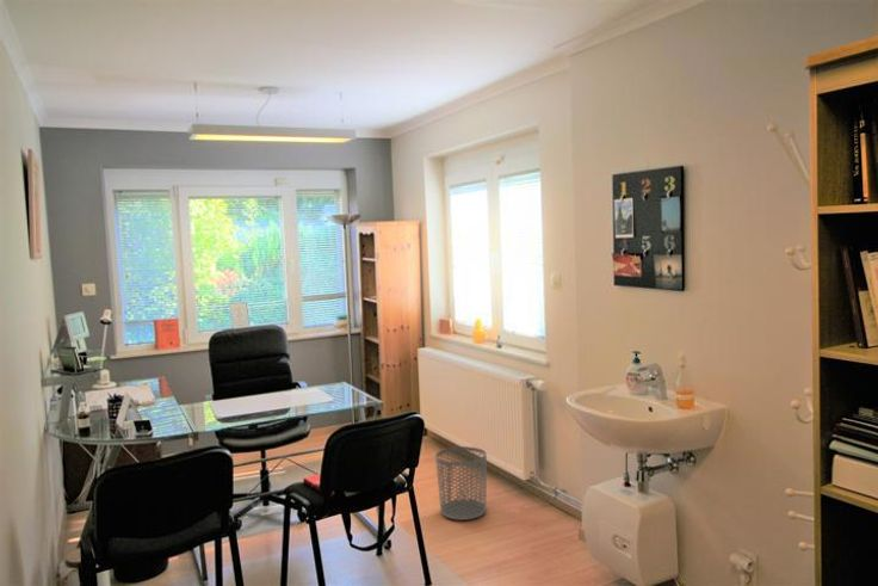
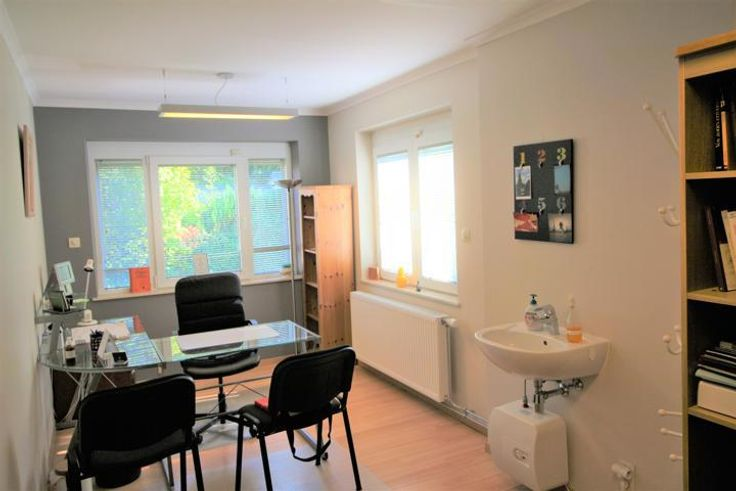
- waste bin (462, 482)
